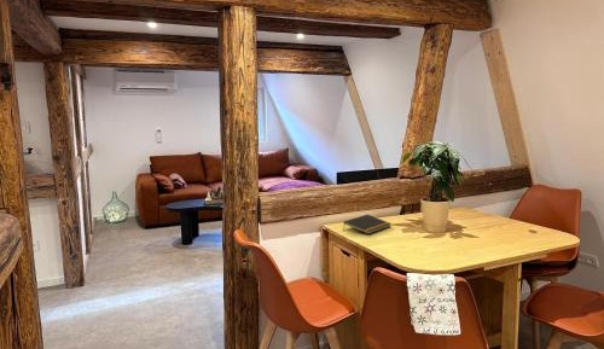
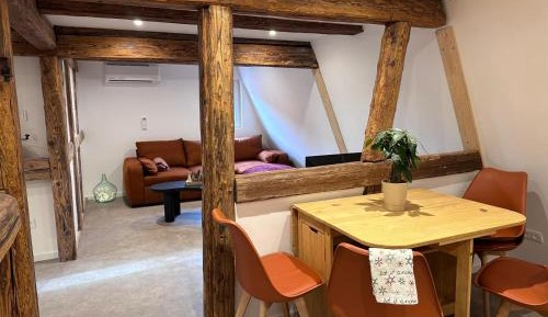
- notepad (367, 223)
